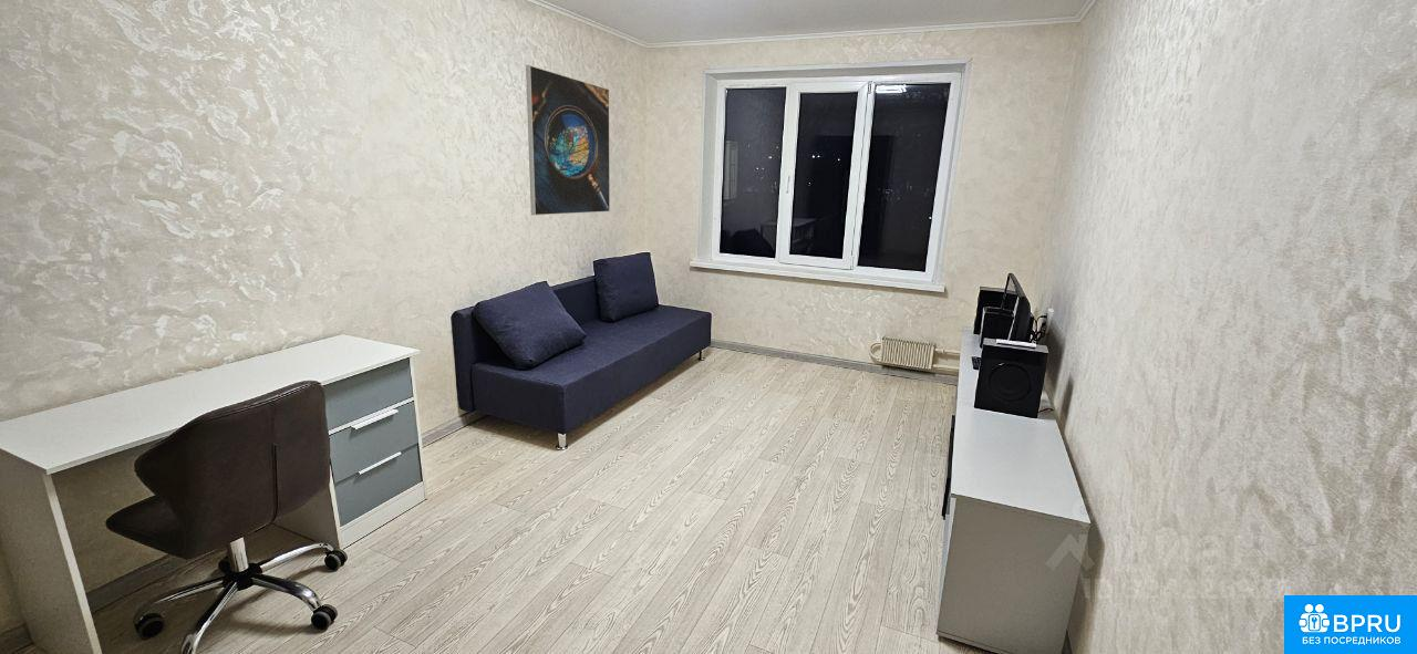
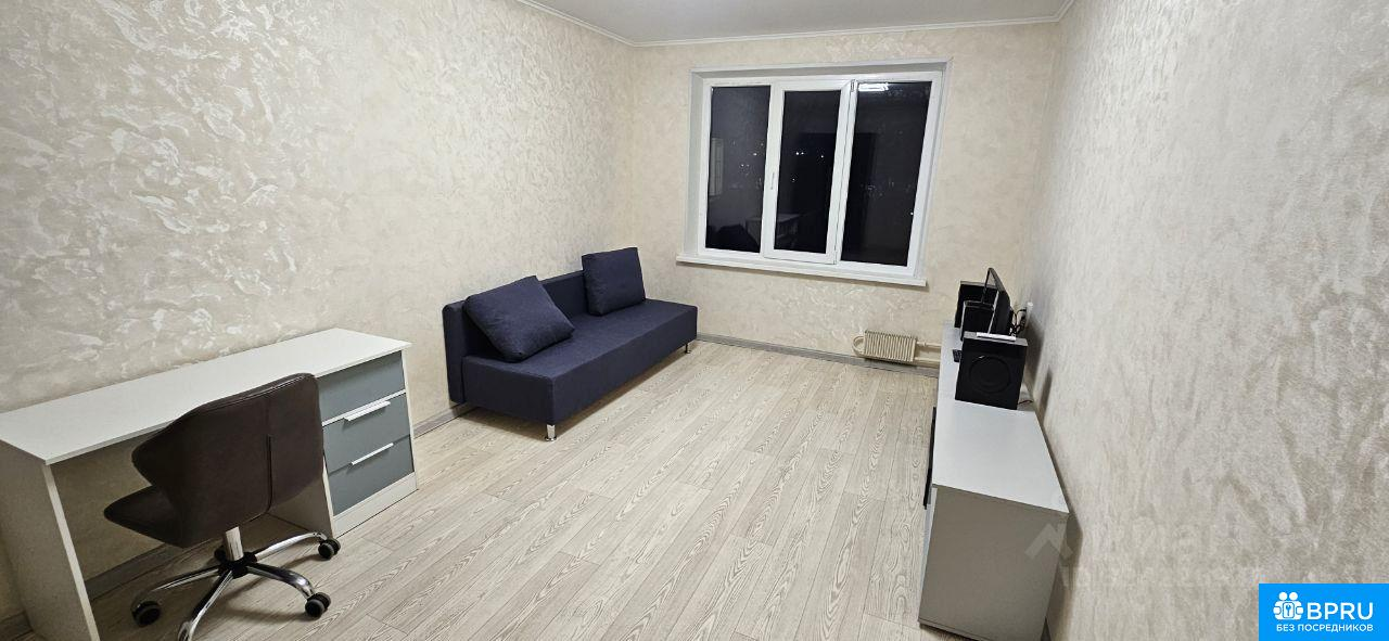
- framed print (572, 147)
